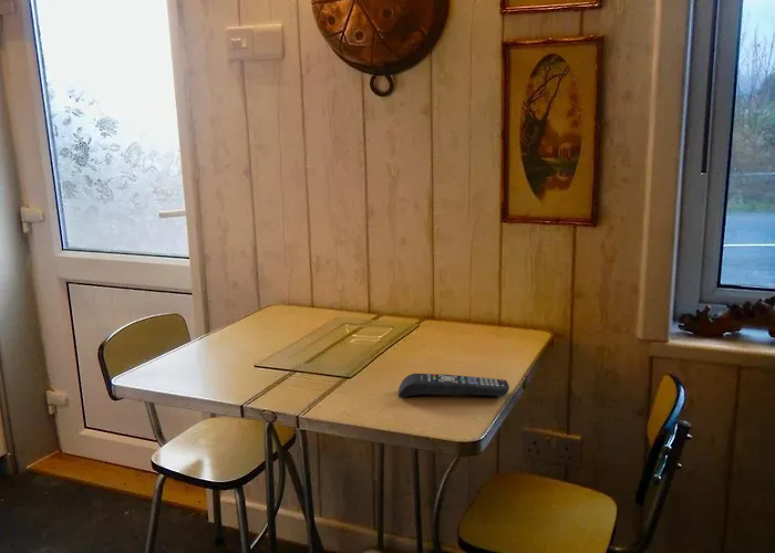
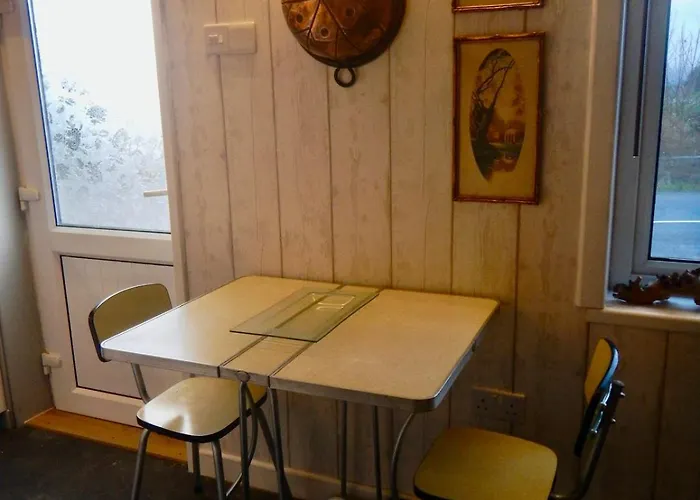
- remote control (453, 385)
